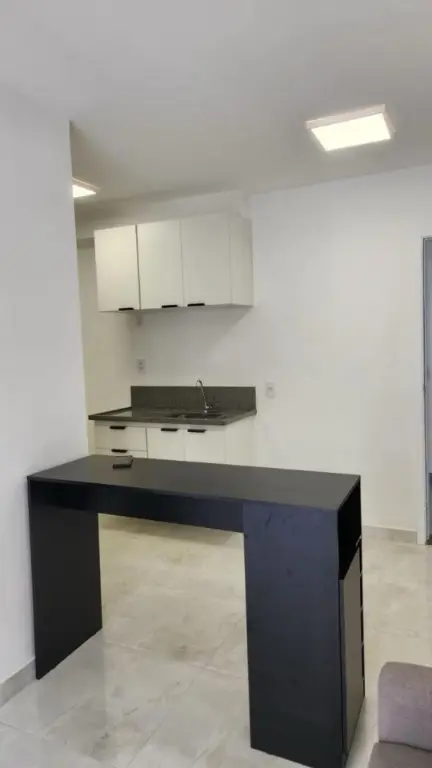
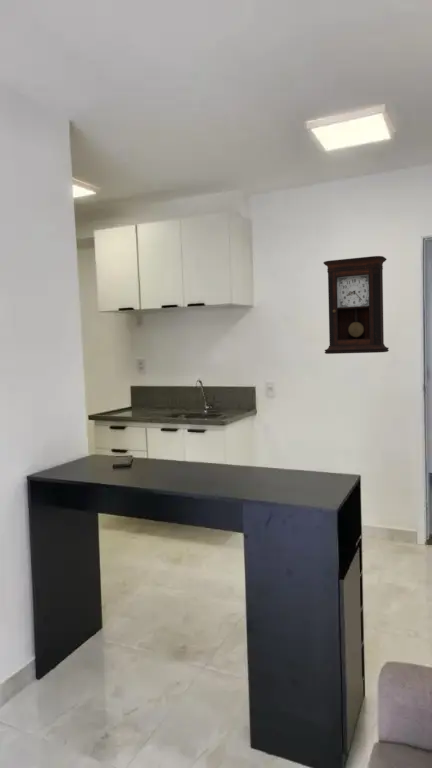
+ pendulum clock (354, 306)
